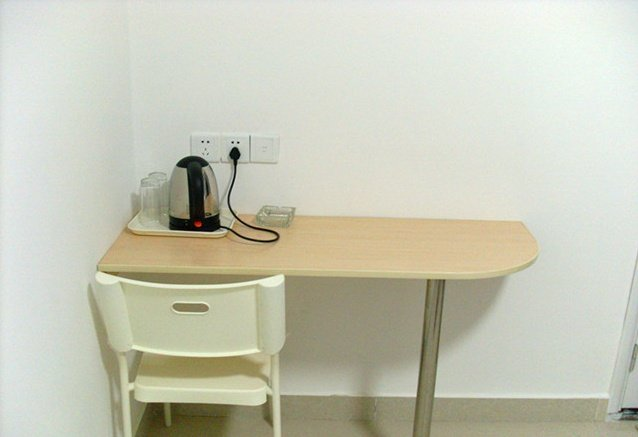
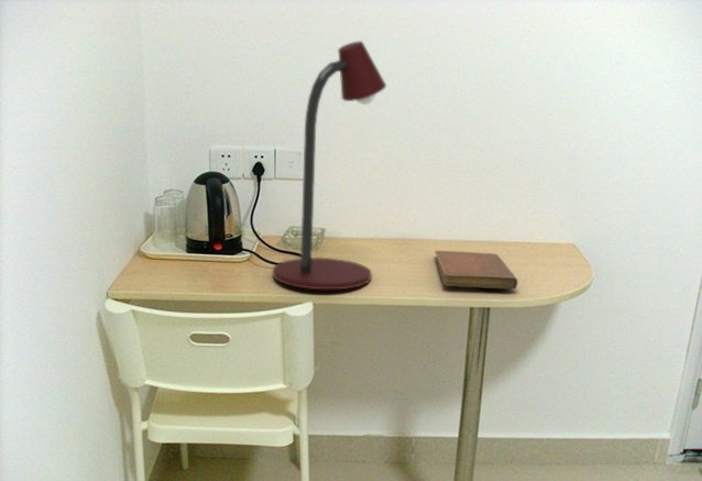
+ notebook (473, 267)
+ desk lamp (314, 161)
